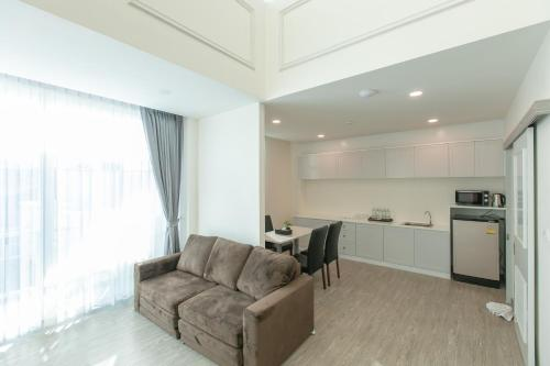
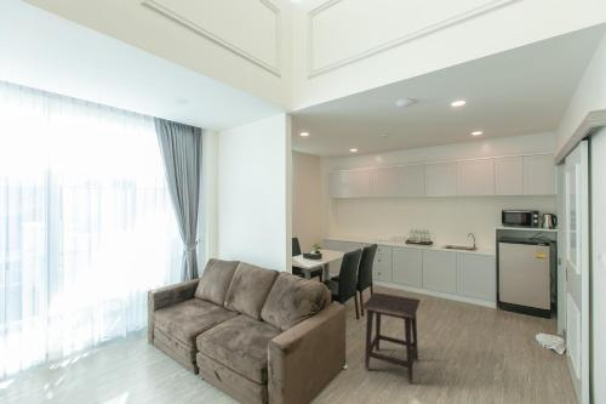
+ side table (391, 337)
